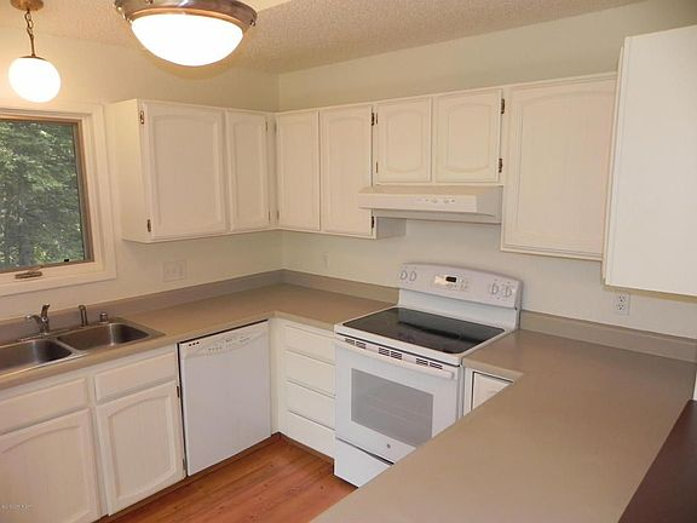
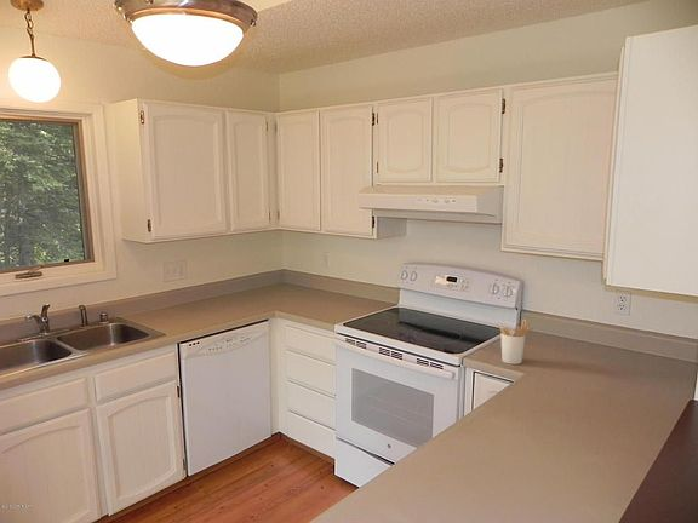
+ utensil holder (516, 341)
